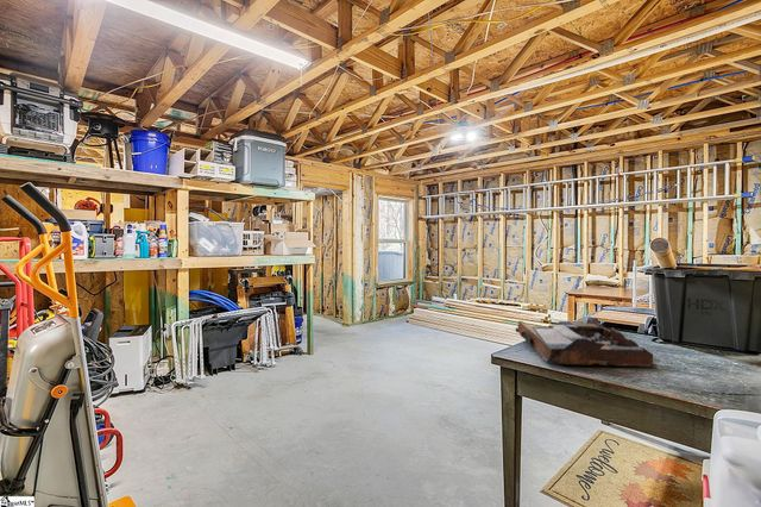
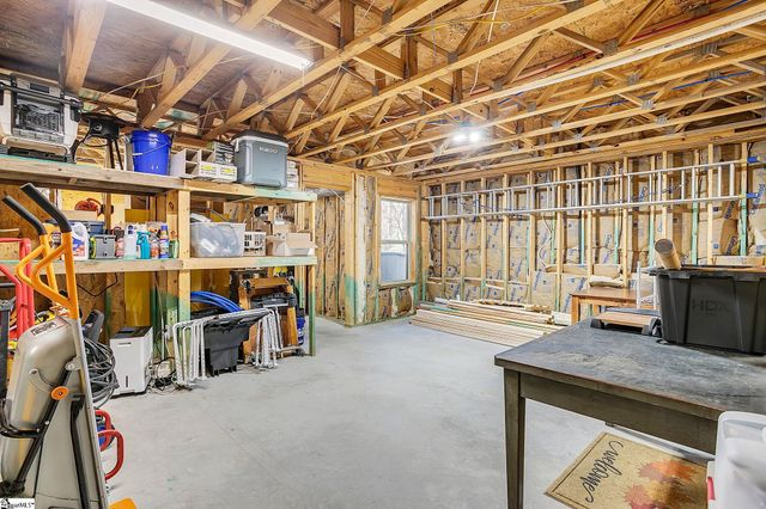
- toolbox (573, 336)
